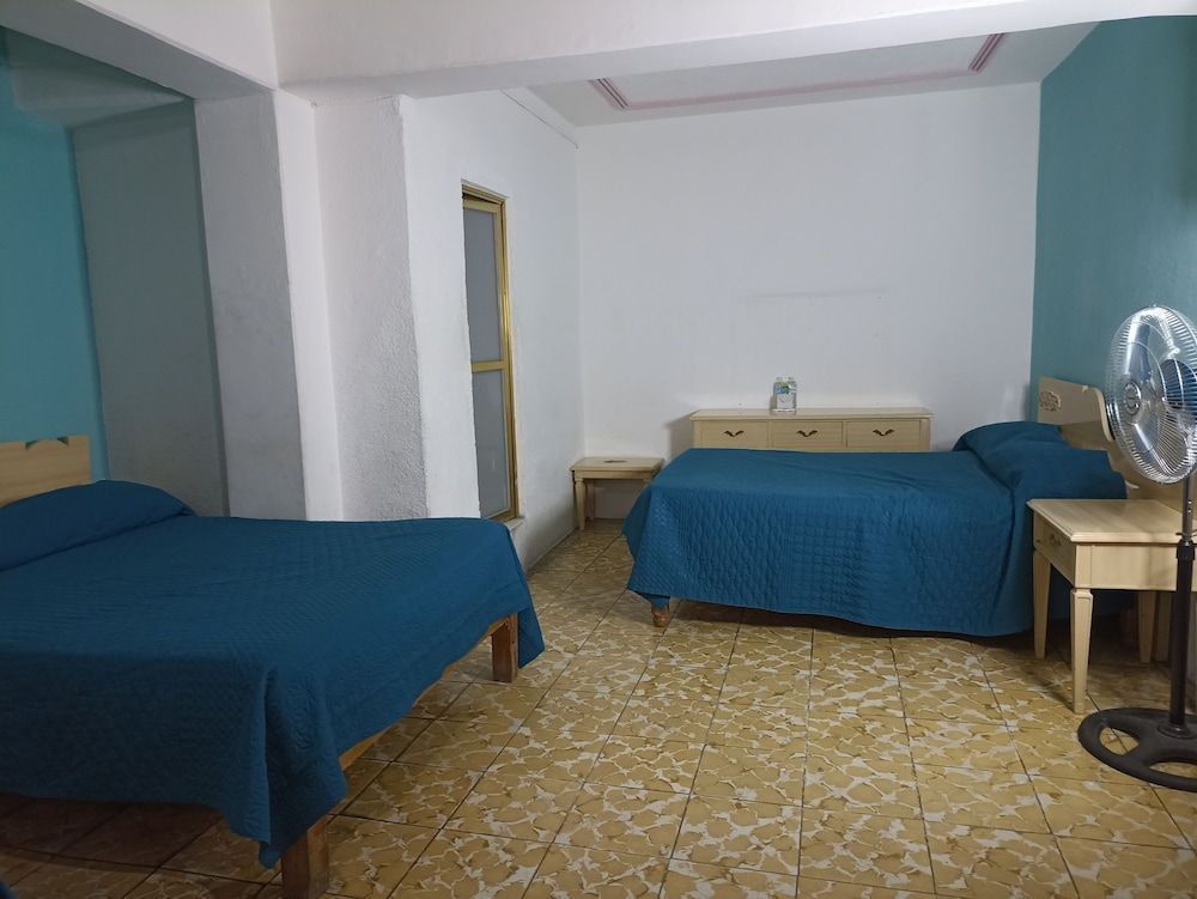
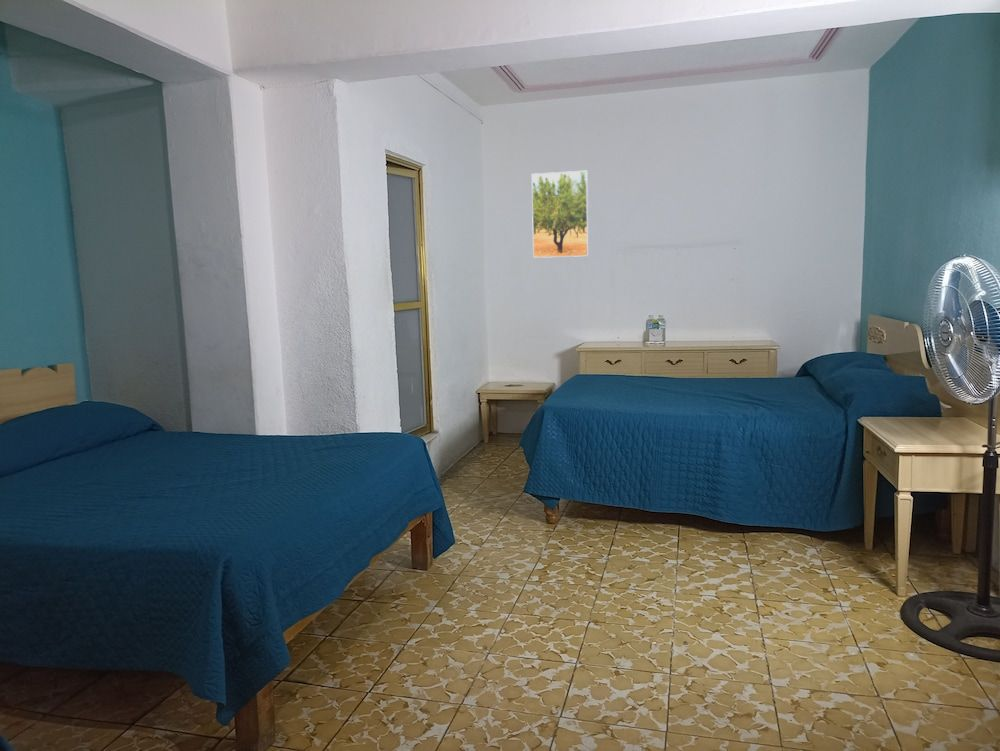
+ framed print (560, 214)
